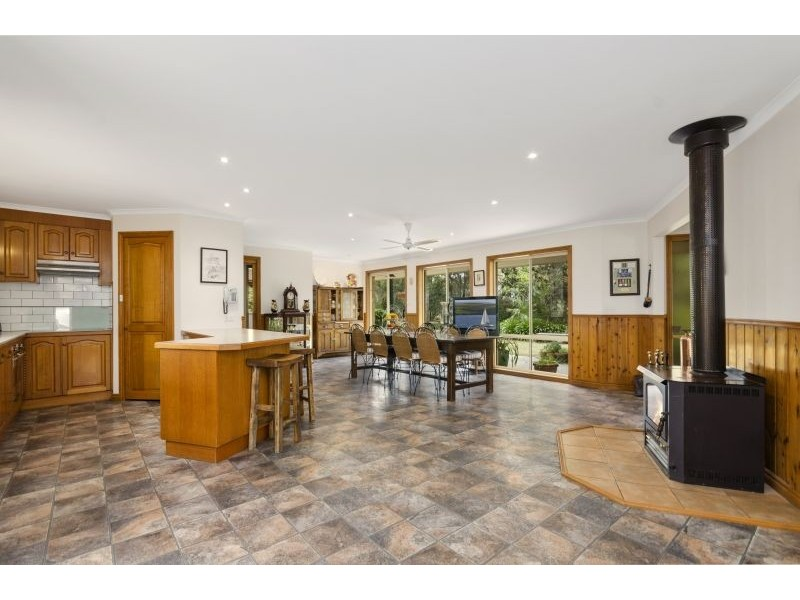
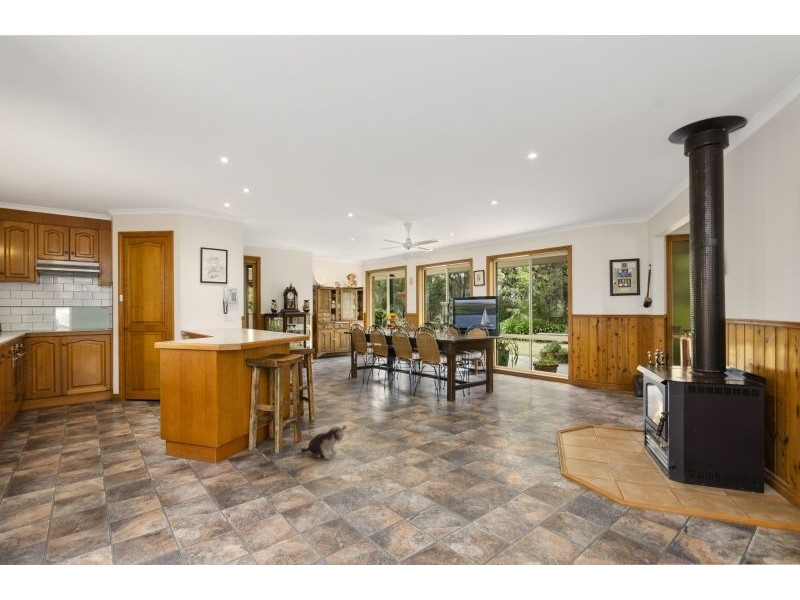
+ plush toy (322, 439)
